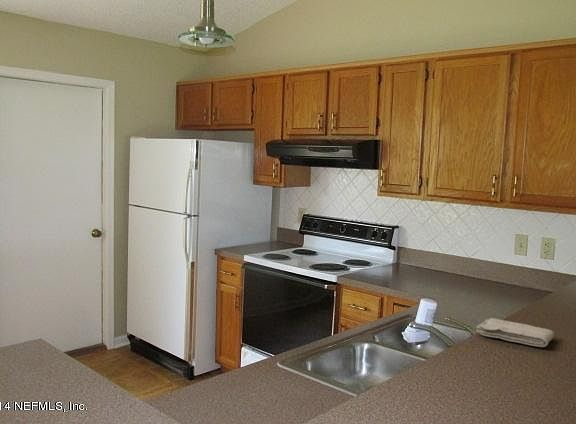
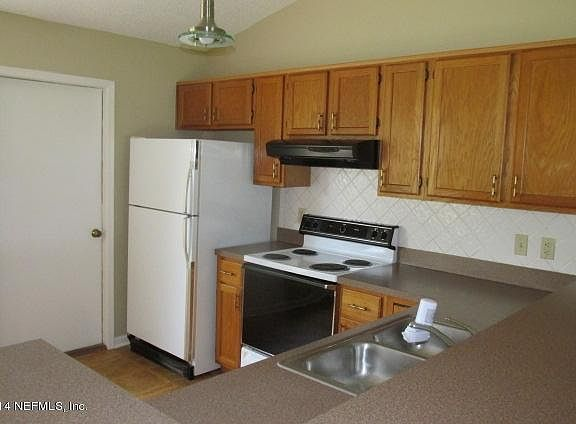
- washcloth (514, 331)
